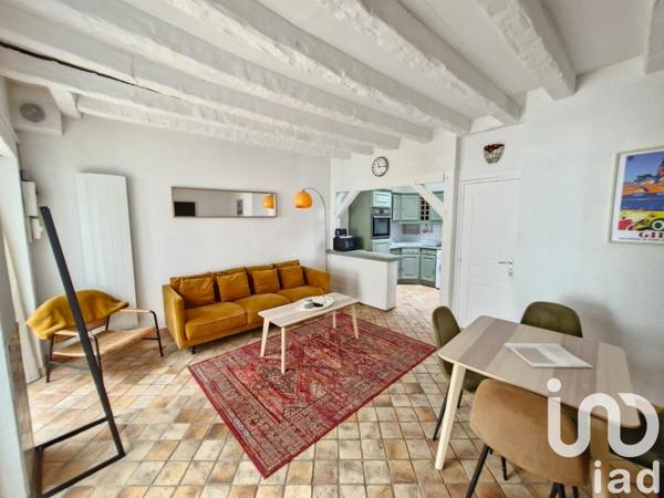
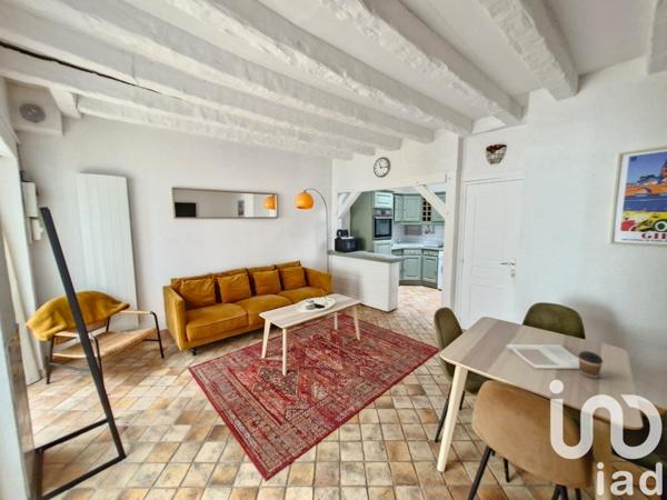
+ coffee cup (589, 363)
